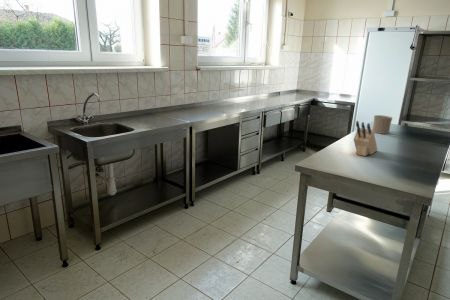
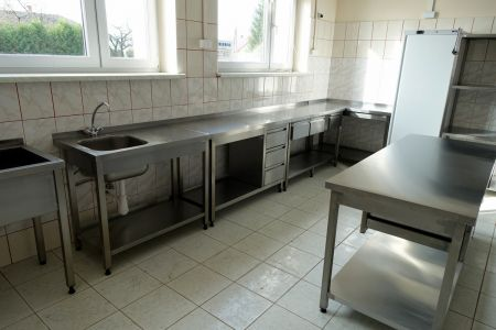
- cup (381, 124)
- knife block (366, 136)
